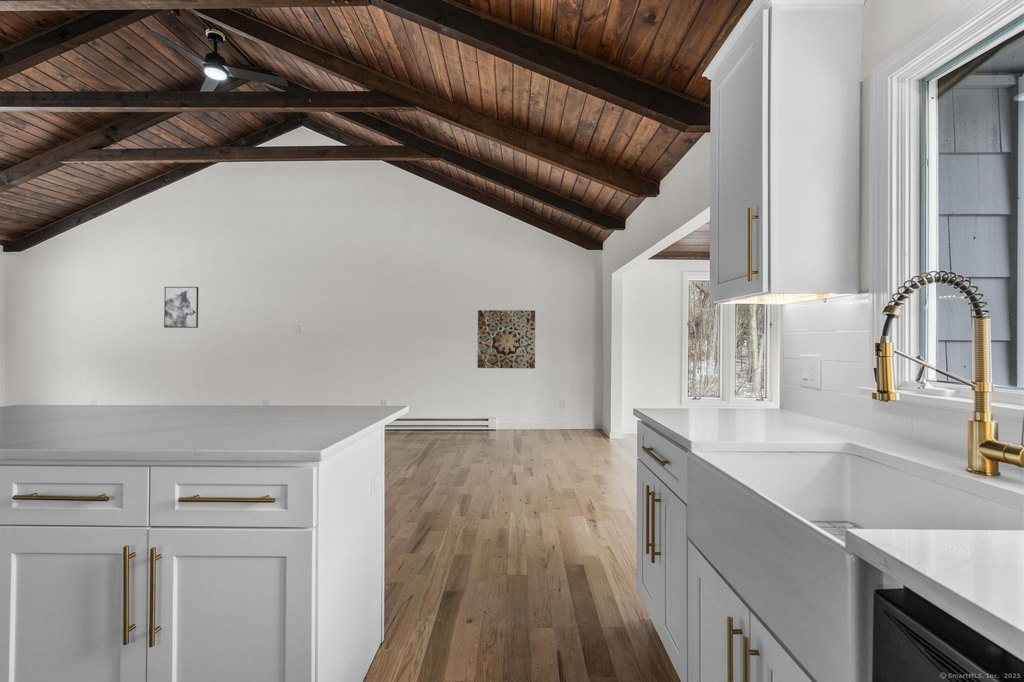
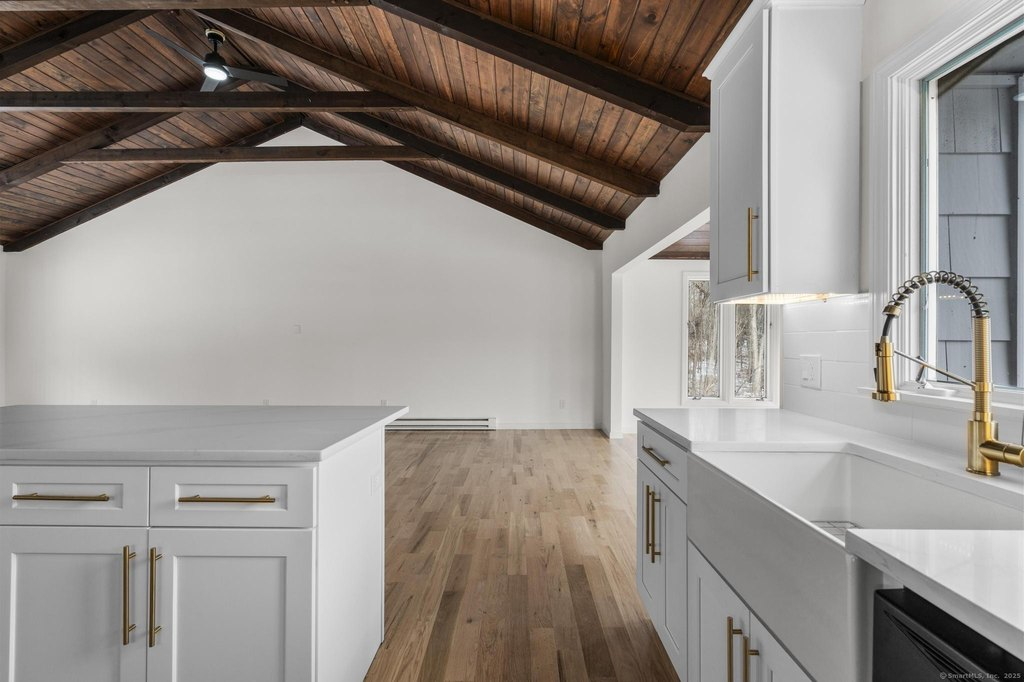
- wall art (181, 307)
- wall art (506, 339)
